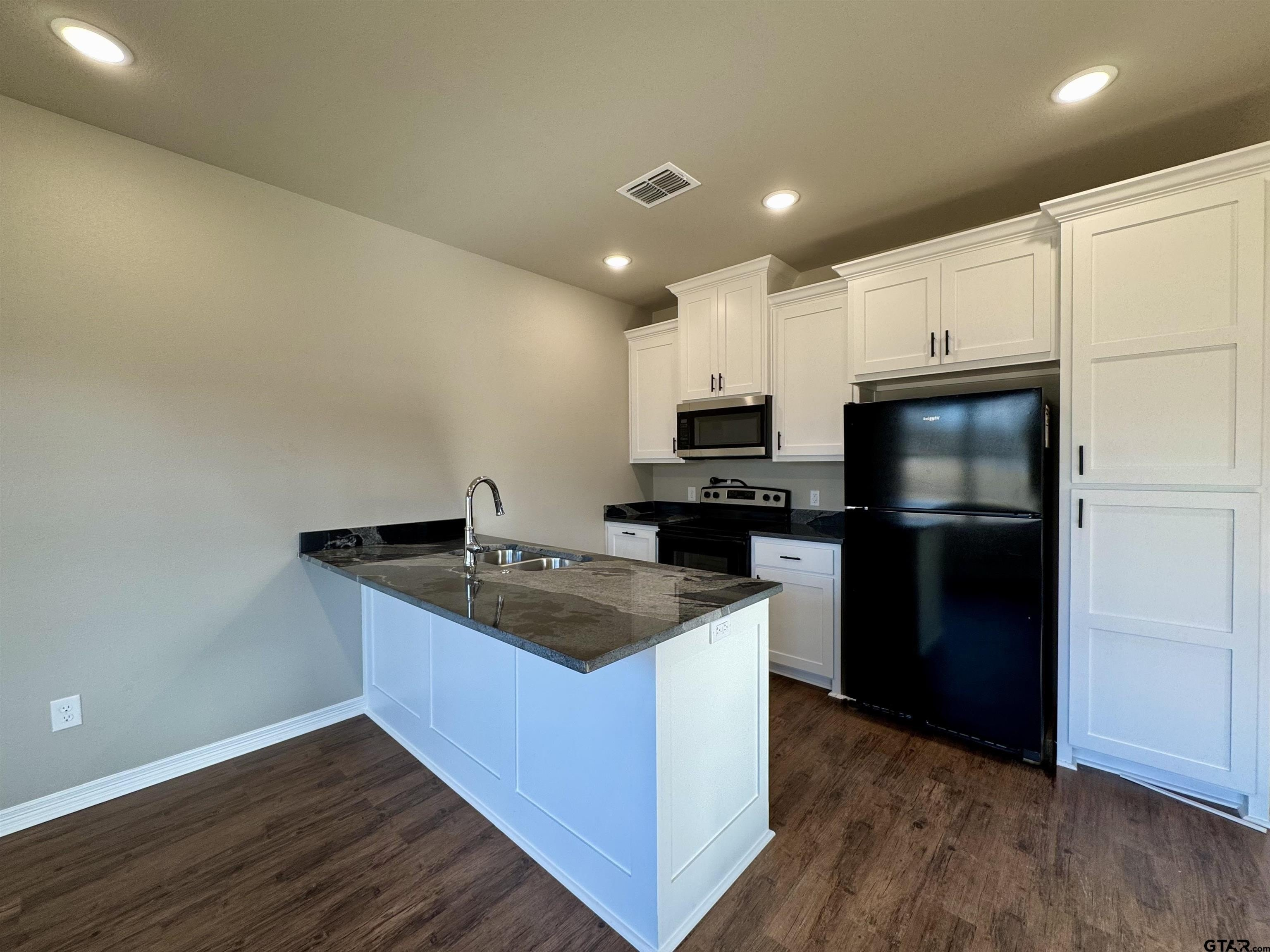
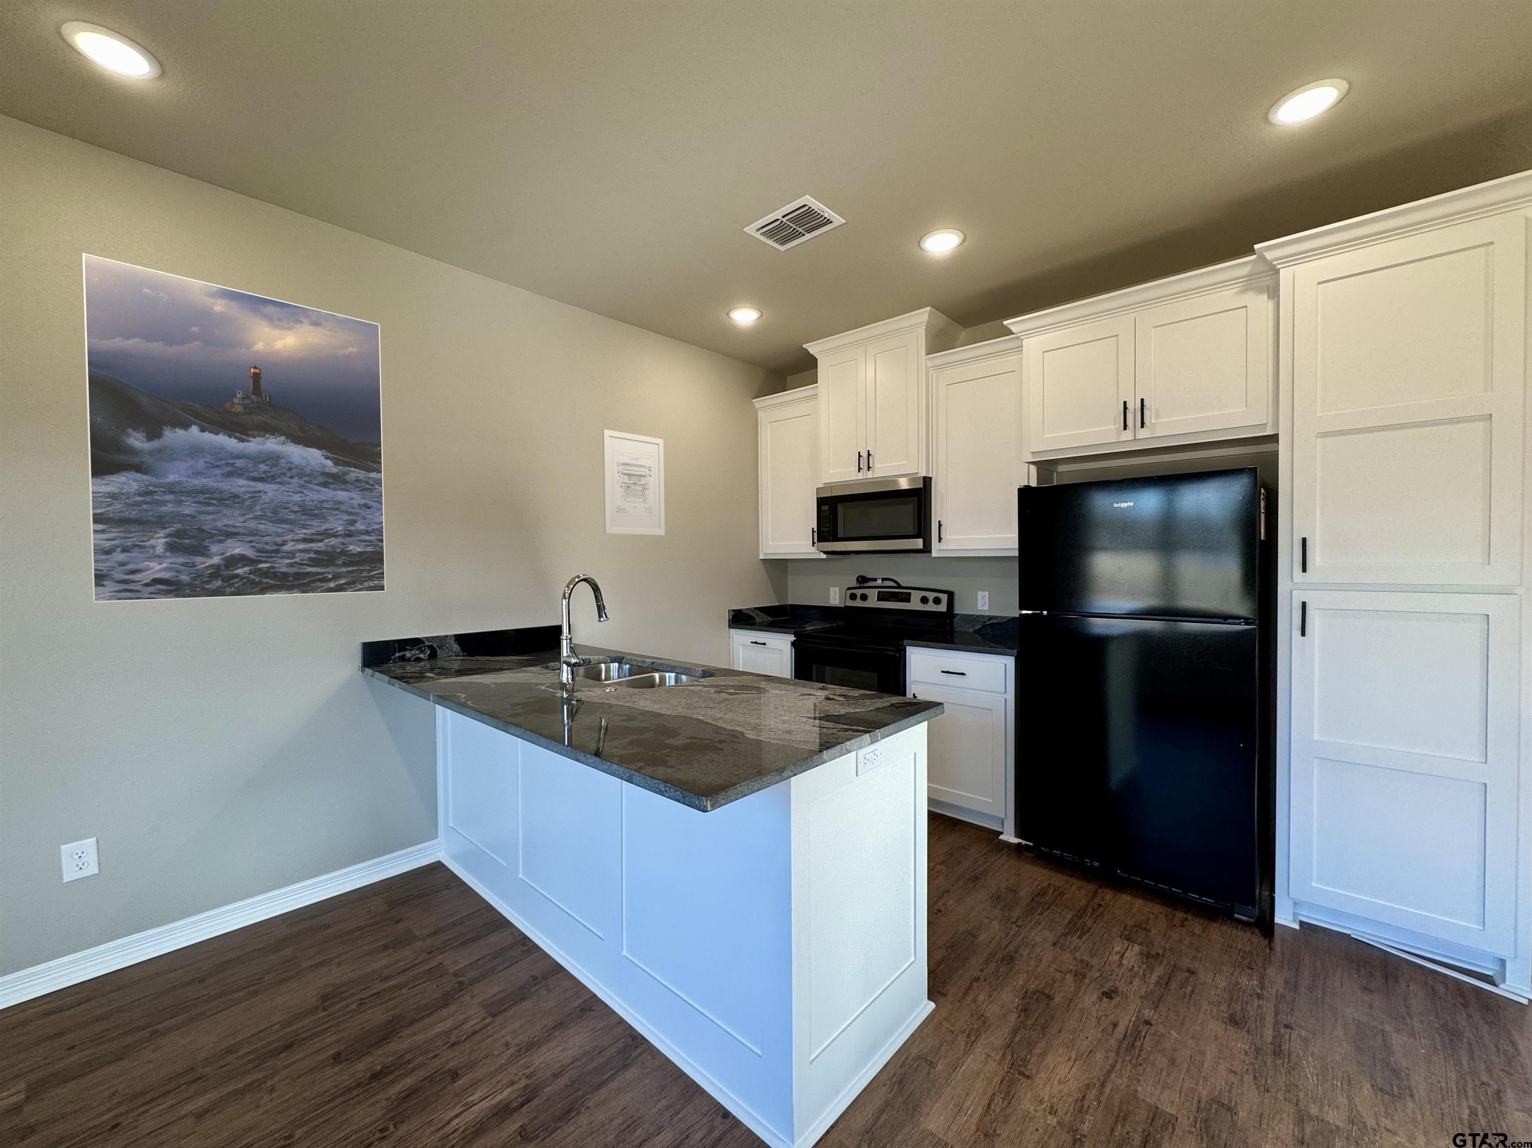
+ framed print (253, 446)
+ wall art (635, 485)
